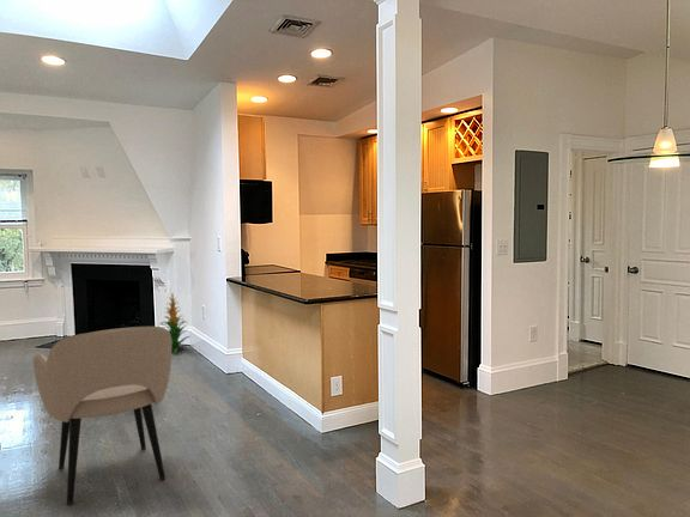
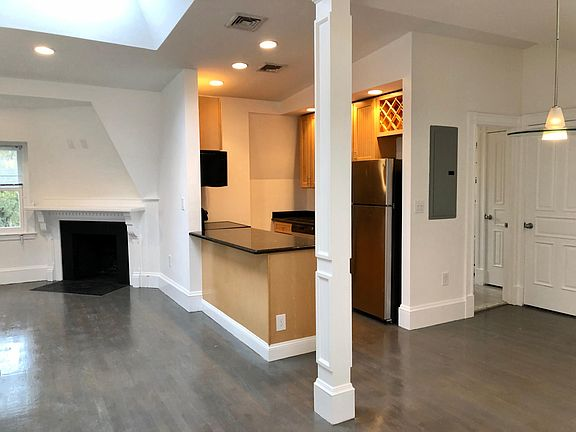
- indoor plant (172, 321)
- armchair (109, 399)
